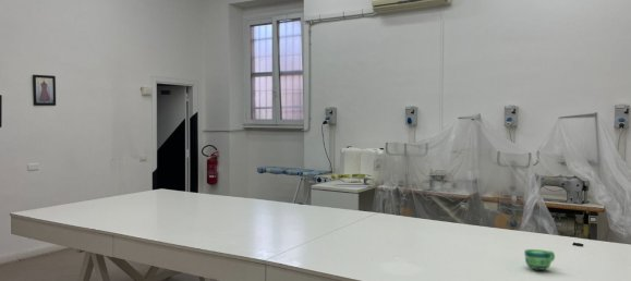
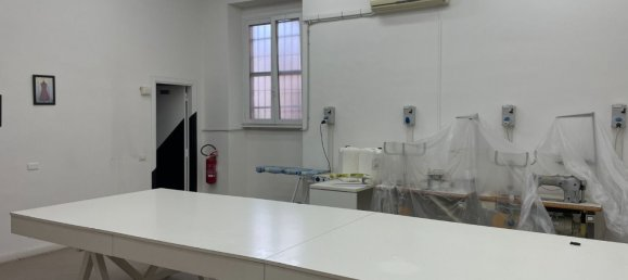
- cup (539, 258)
